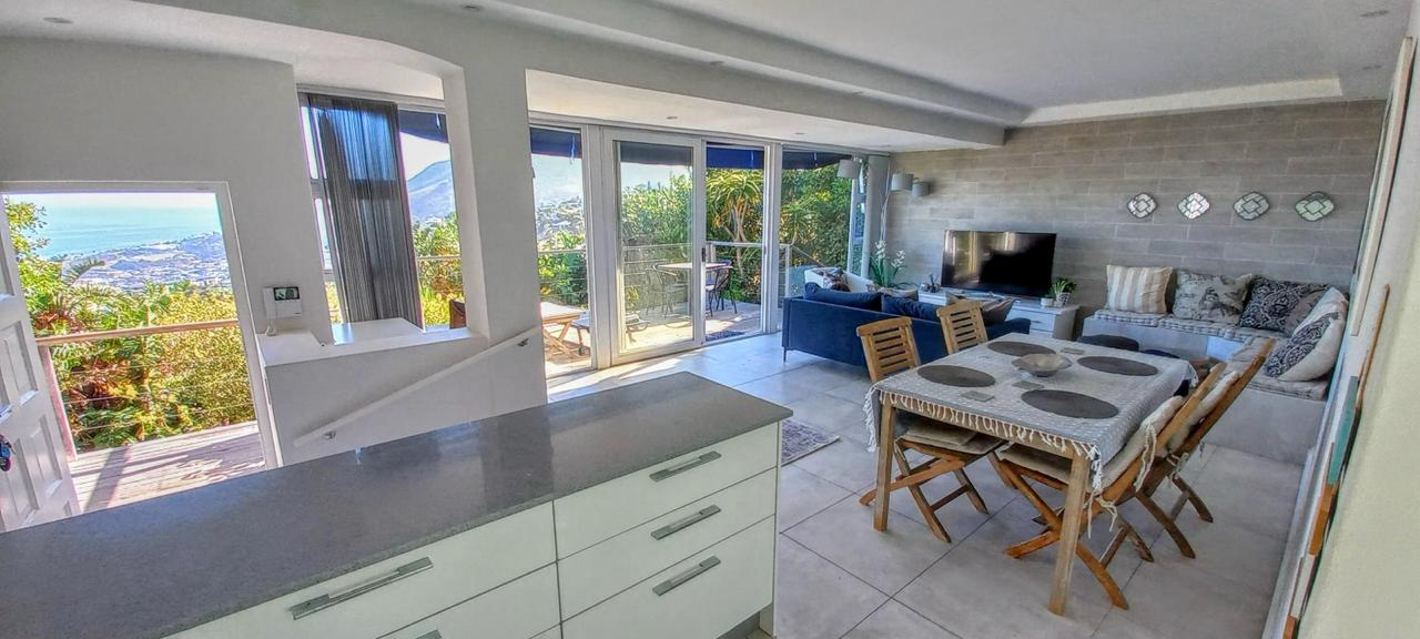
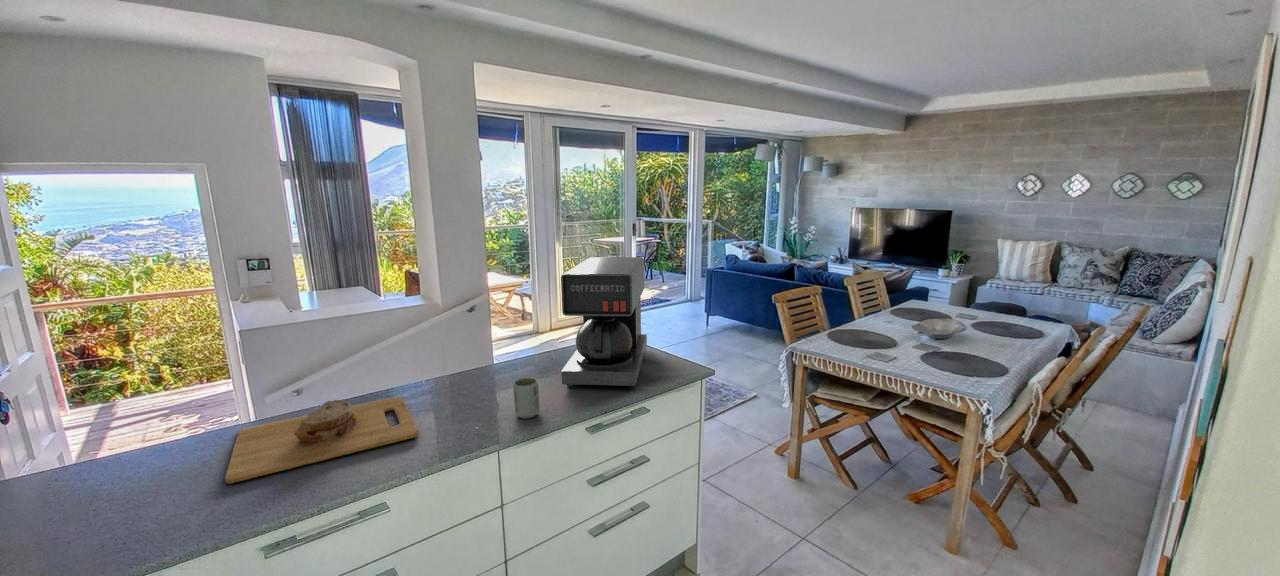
+ coffee maker (608, 316)
+ cup (526, 398)
+ cutting board (326, 420)
